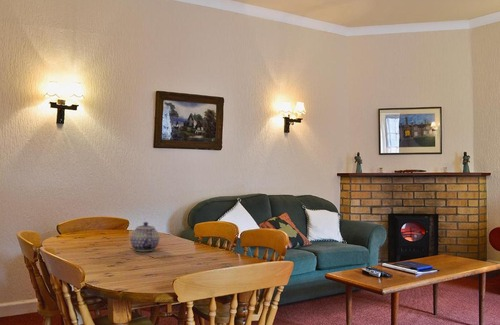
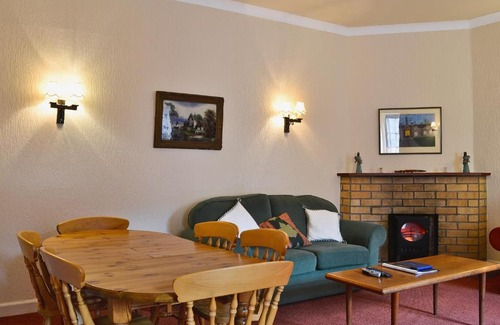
- teapot (145, 235)
